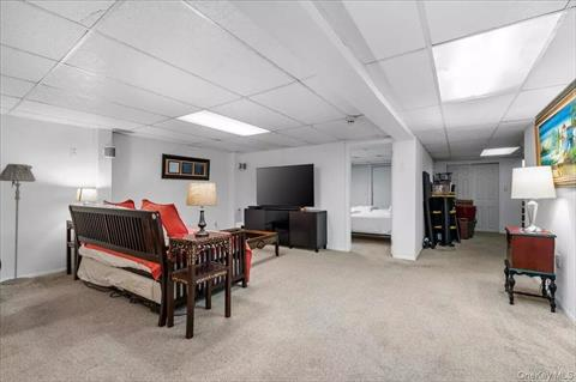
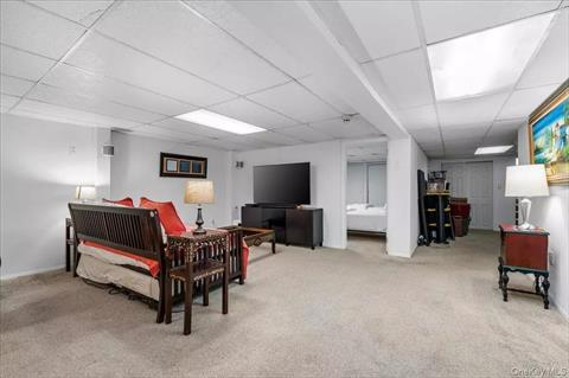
- floor lamp (16, 223)
